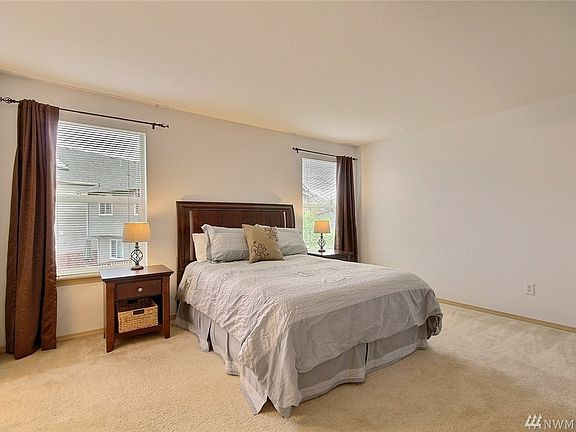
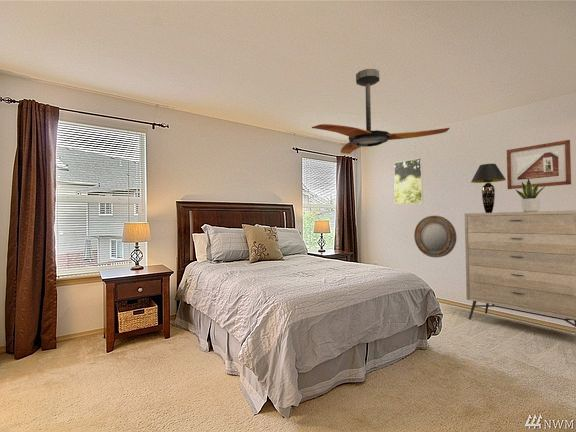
+ picture frame (536, 166)
+ home mirror (434, 236)
+ table lamp (488, 188)
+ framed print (407, 182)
+ ceiling fan (370, 108)
+ potted plant (531, 194)
+ dresser (525, 269)
